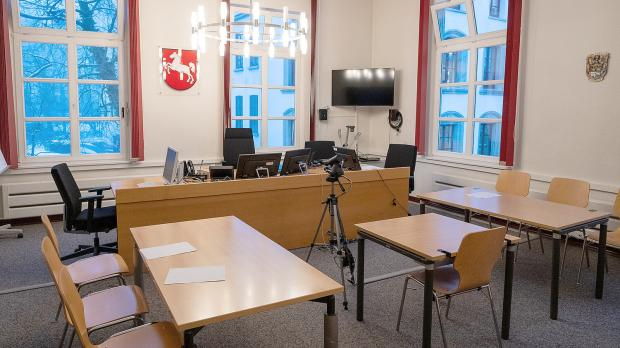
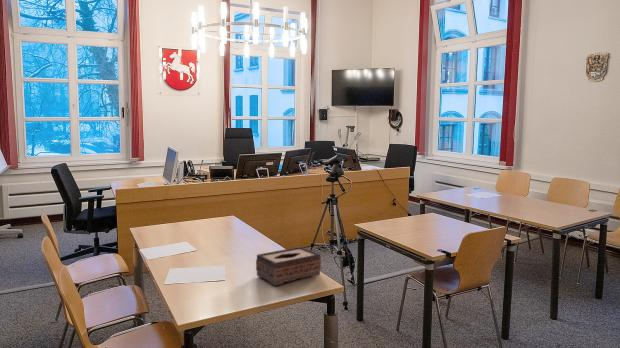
+ tissue box (288, 264)
